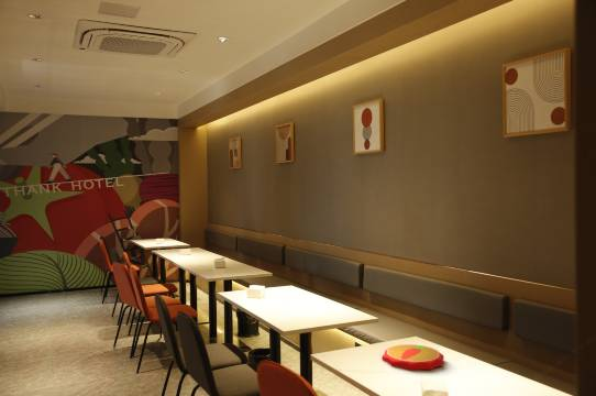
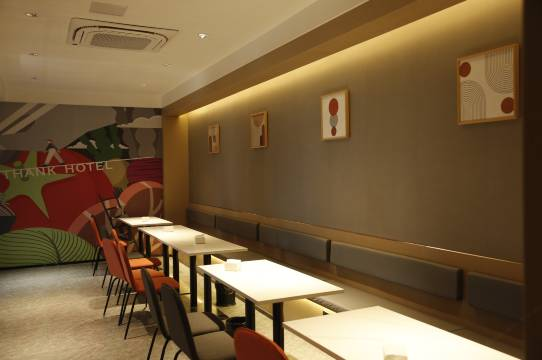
- plate (412, 354)
